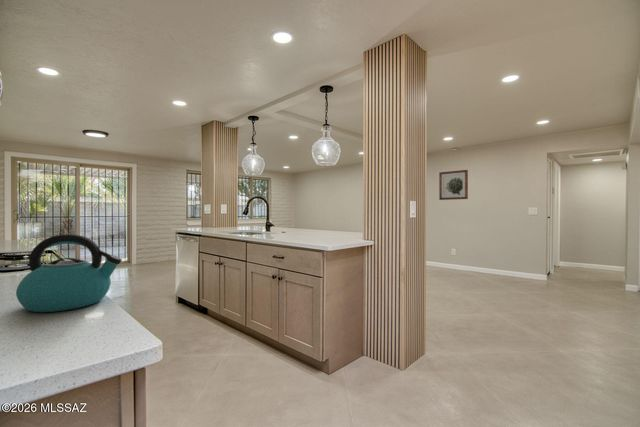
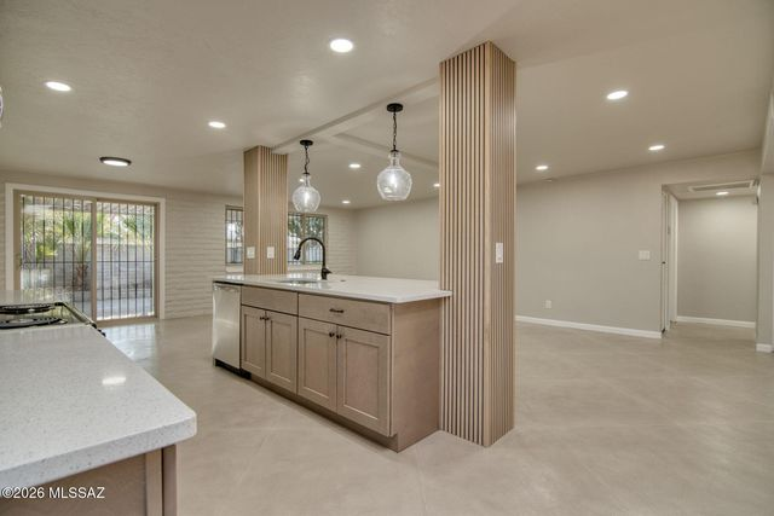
- kettle (73, 268)
- wall art (453, 185)
